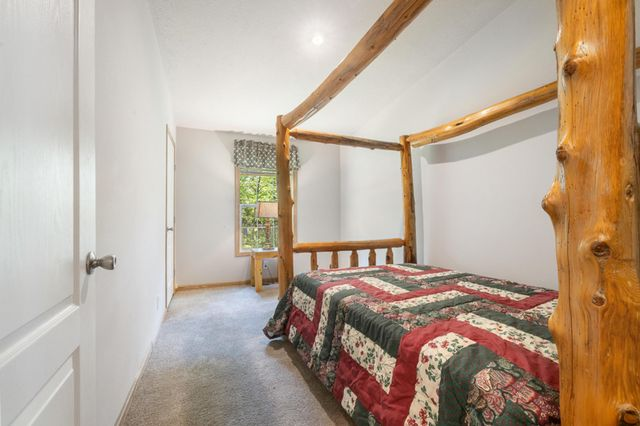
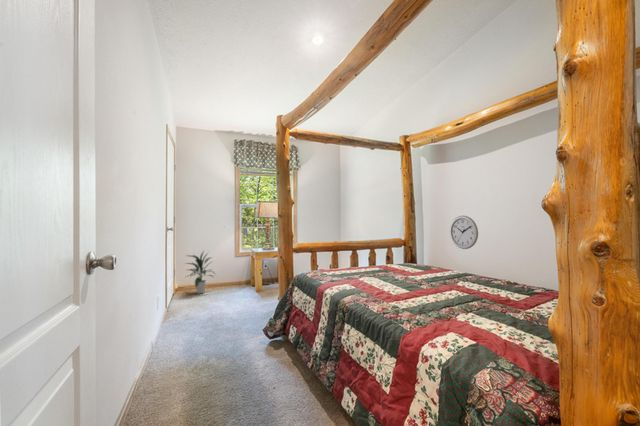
+ wall clock (462, 232)
+ indoor plant (199, 271)
